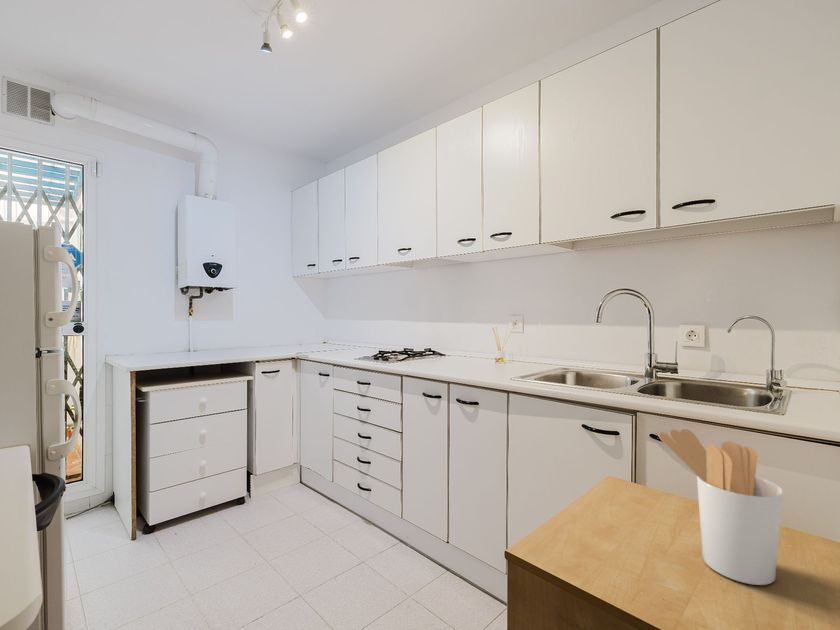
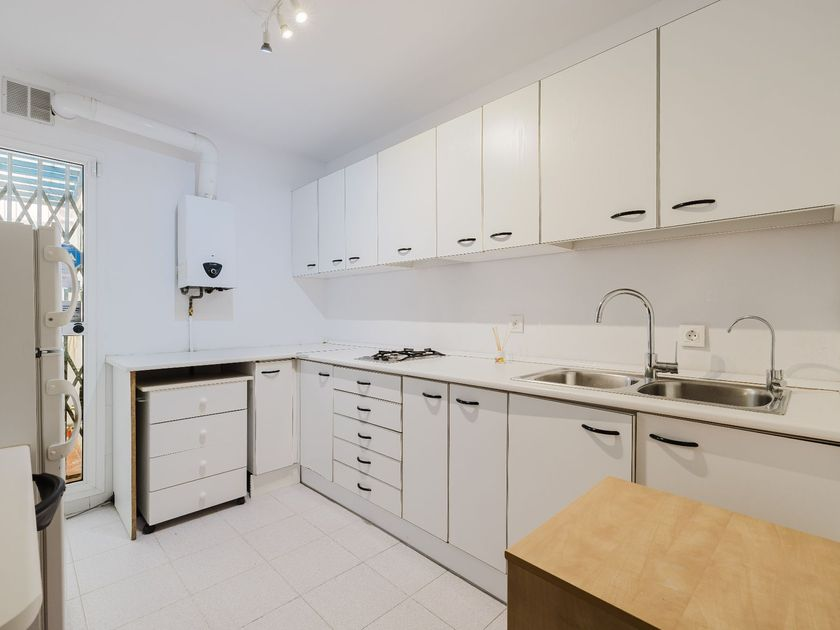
- utensil holder (716, 496)
